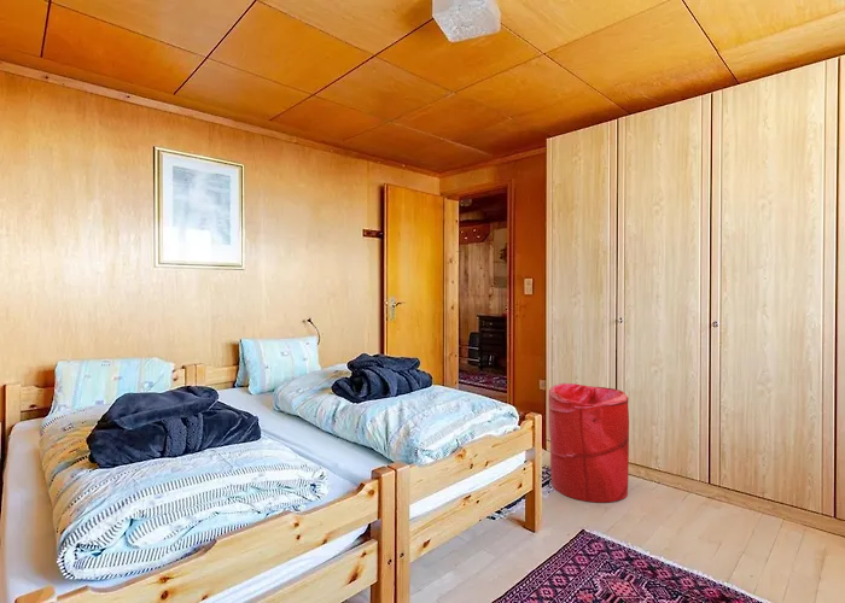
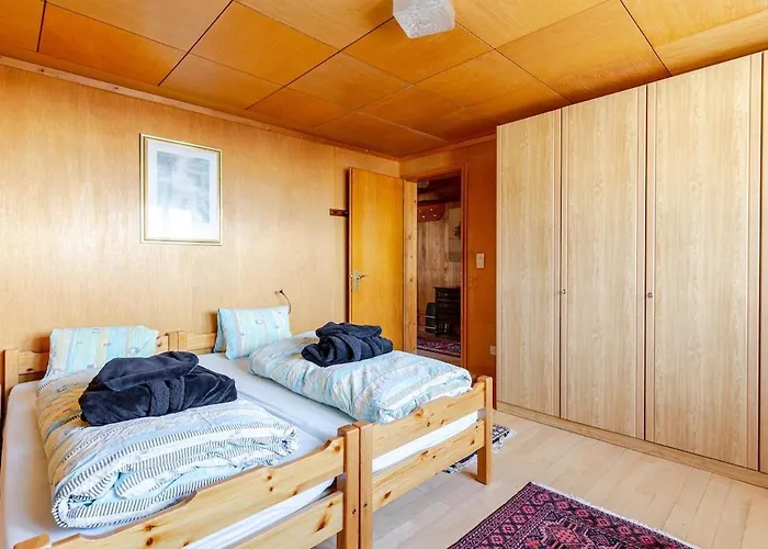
- laundry hamper (587, 438)
